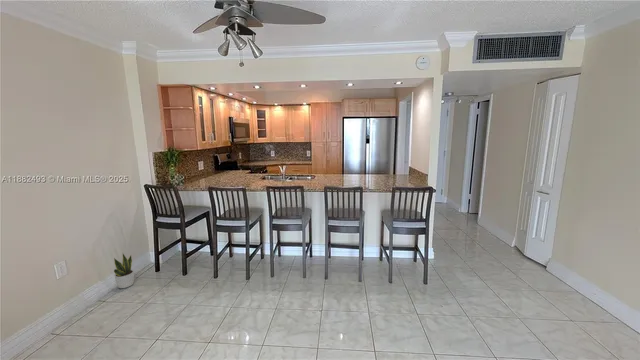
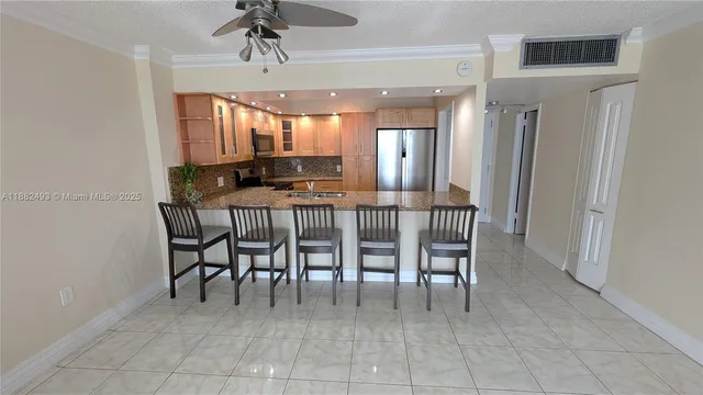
- potted plant (124, 268)
